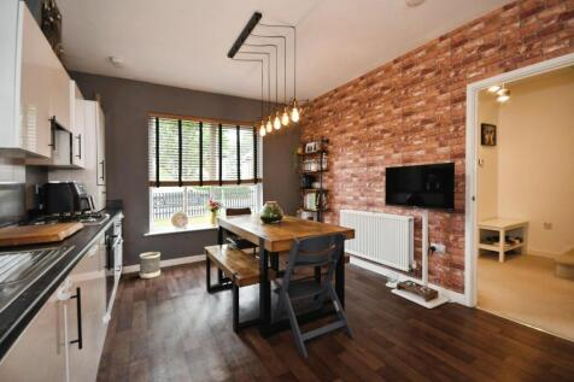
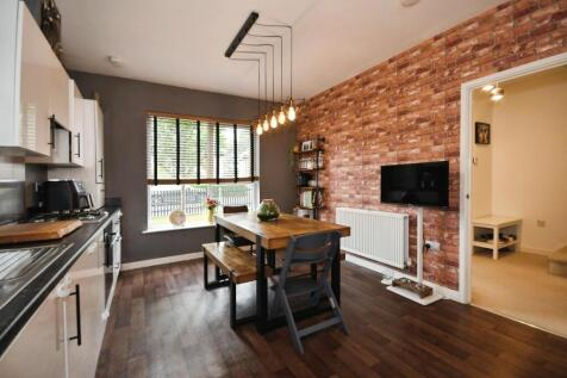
- wastebasket (150, 264)
